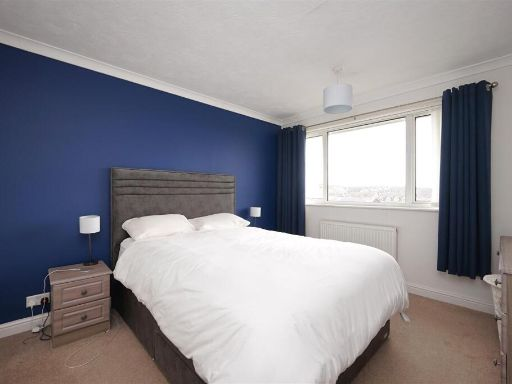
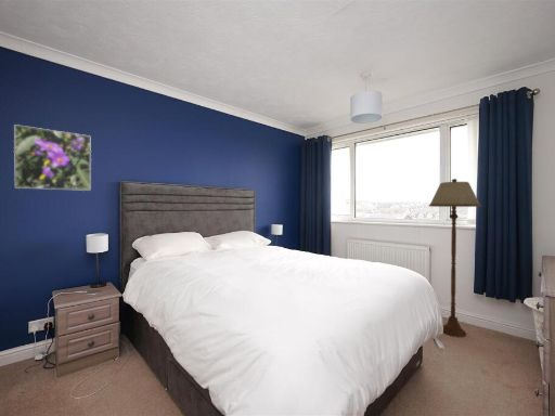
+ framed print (55, 159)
+ floor lamp (453, 255)
